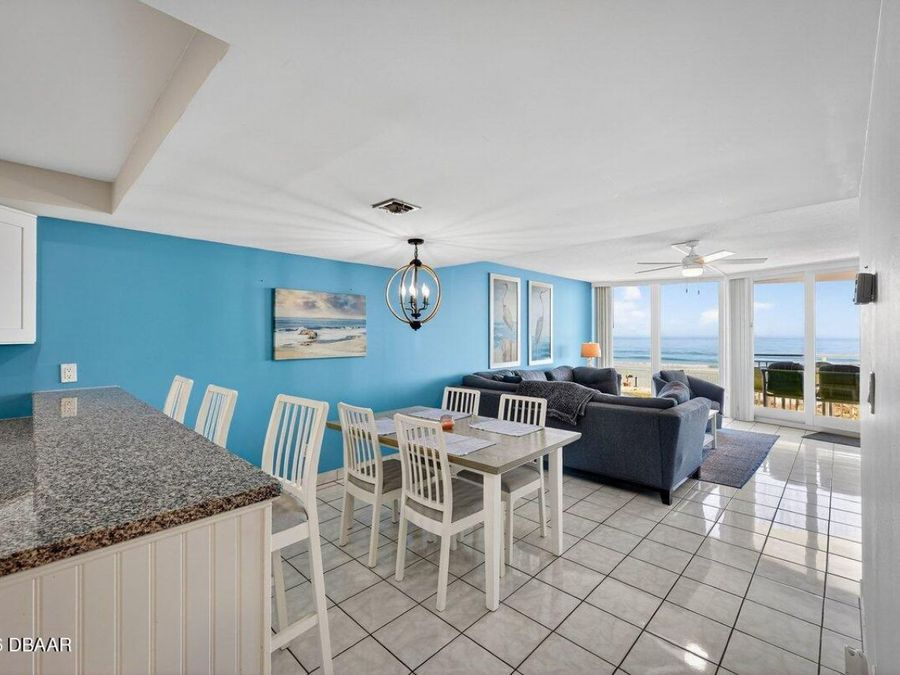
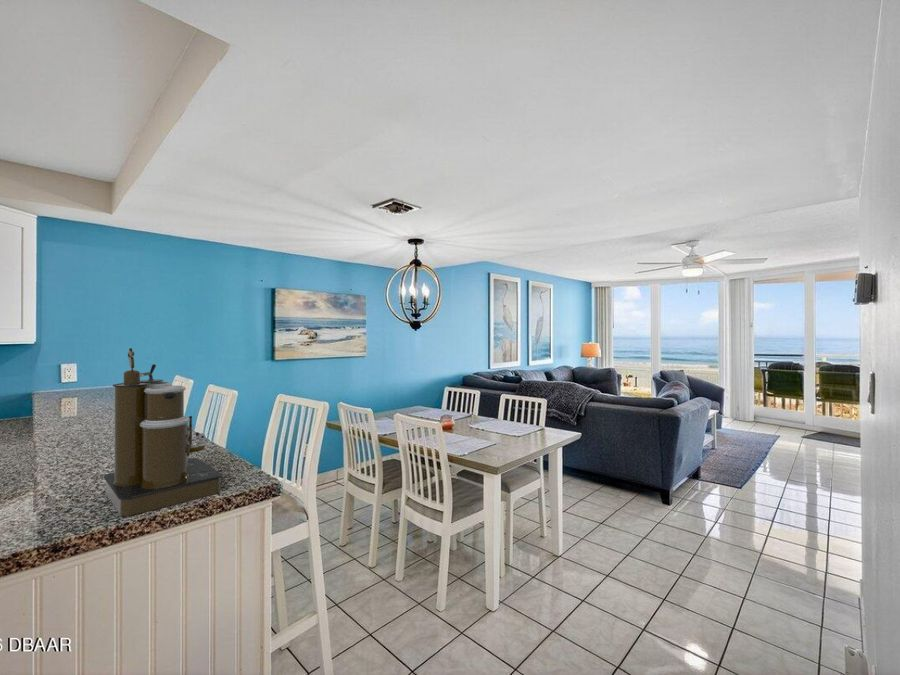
+ coffee maker (163, 419)
